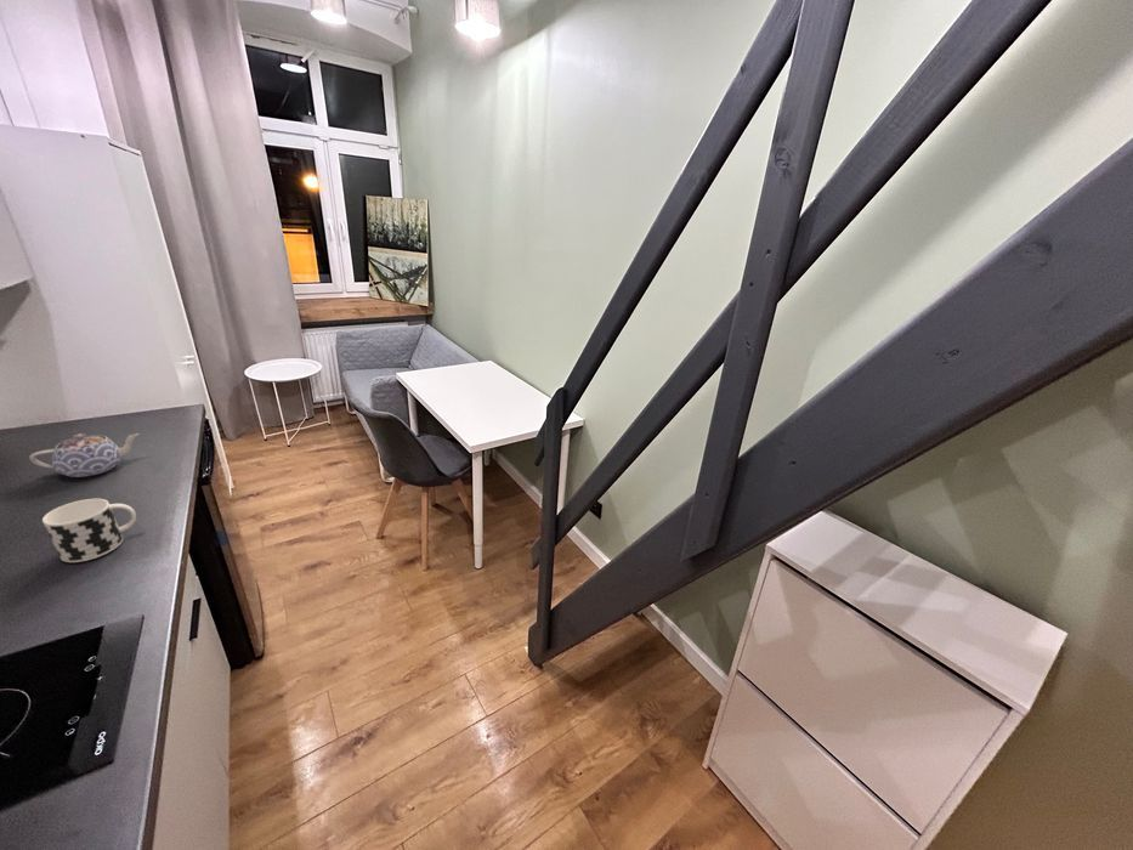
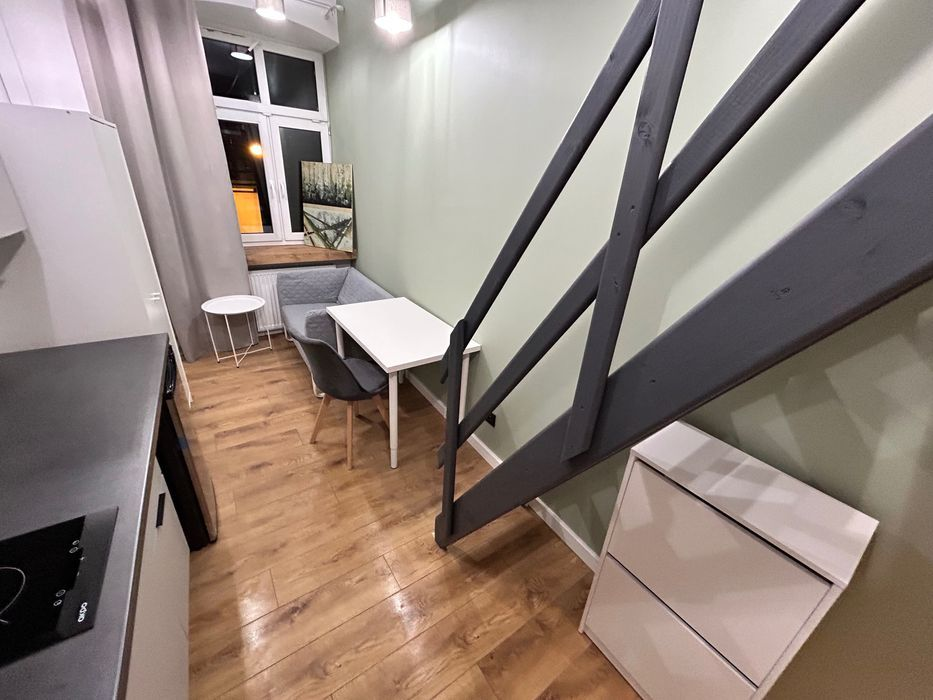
- cup (95, 527)
- teapot (89, 452)
